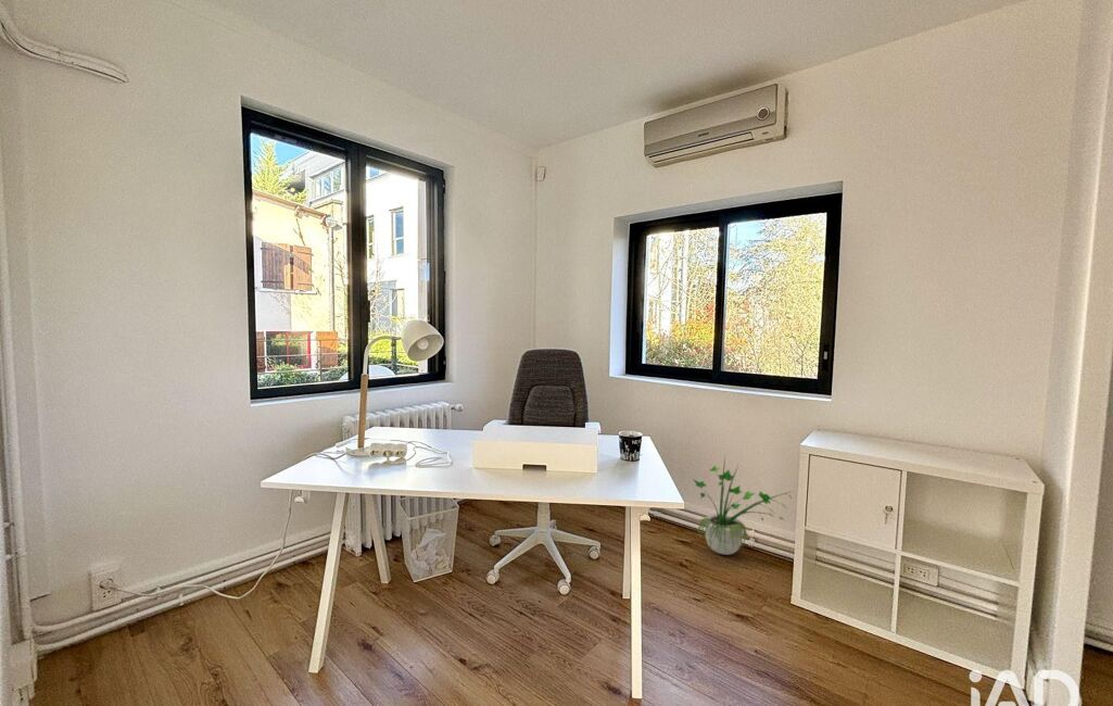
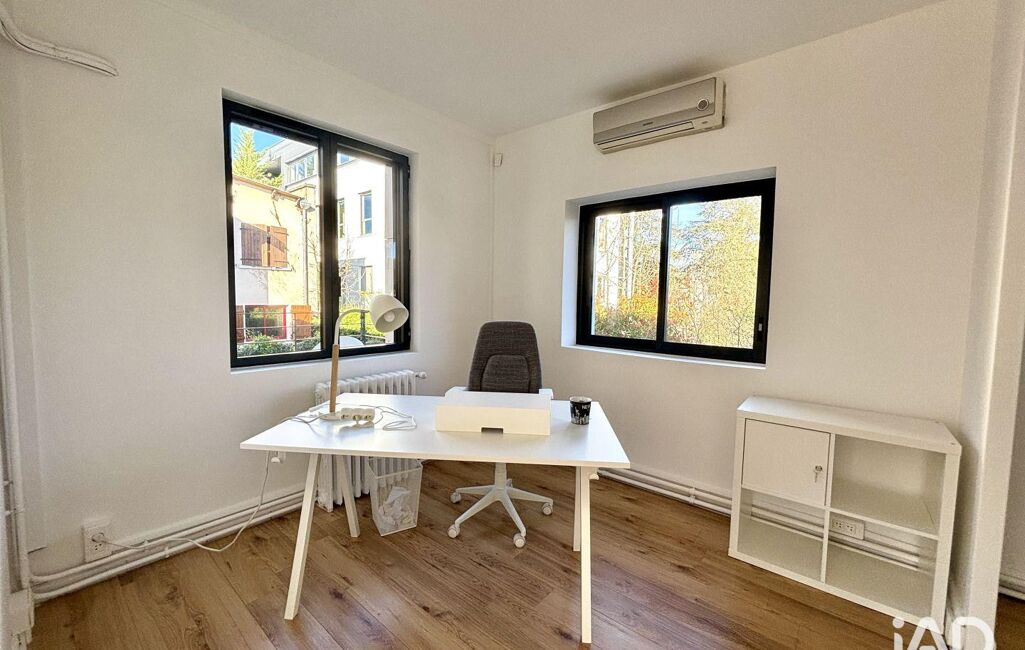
- potted plant (741, 504)
